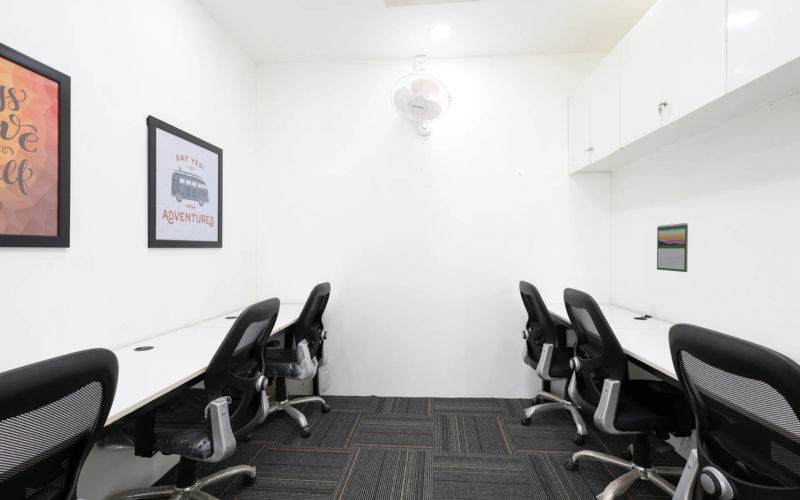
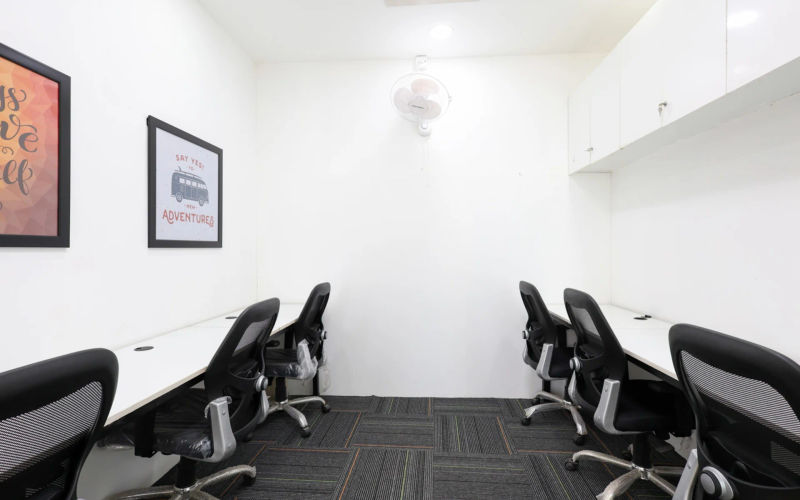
- calendar (671, 247)
